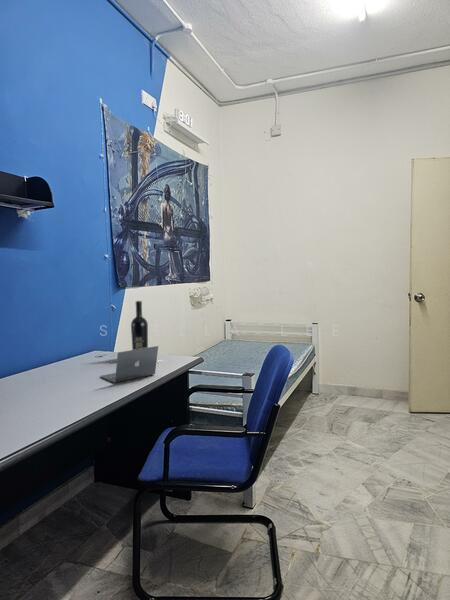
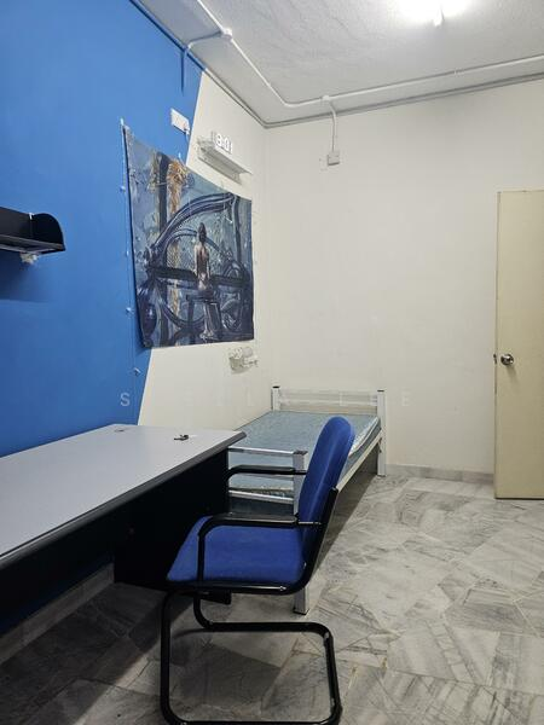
- laptop (116, 365)
- wine bottle (139, 329)
